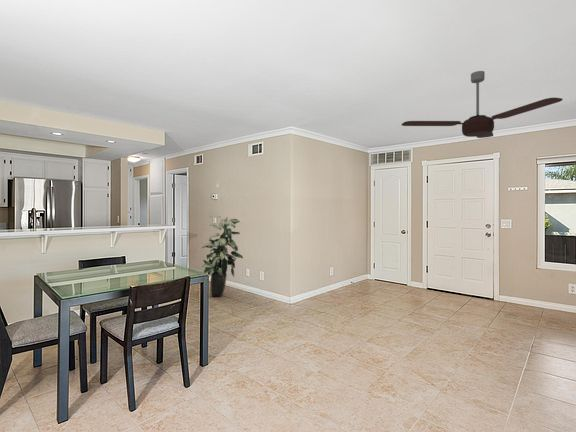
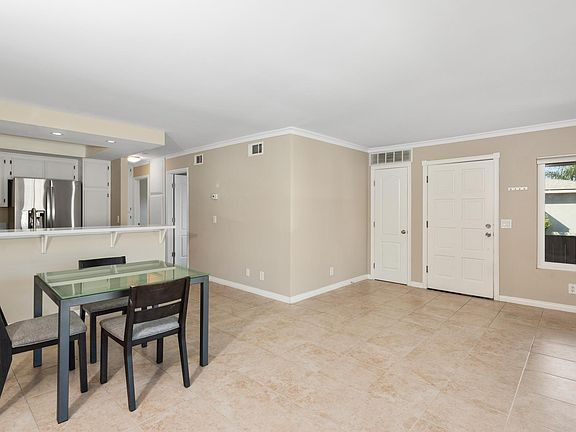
- indoor plant (220, 254)
- ceiling fan (476, 107)
